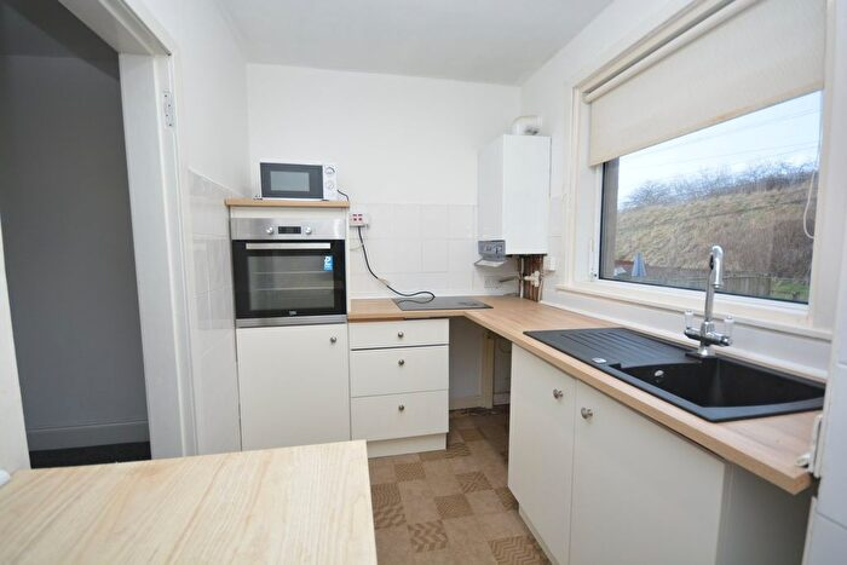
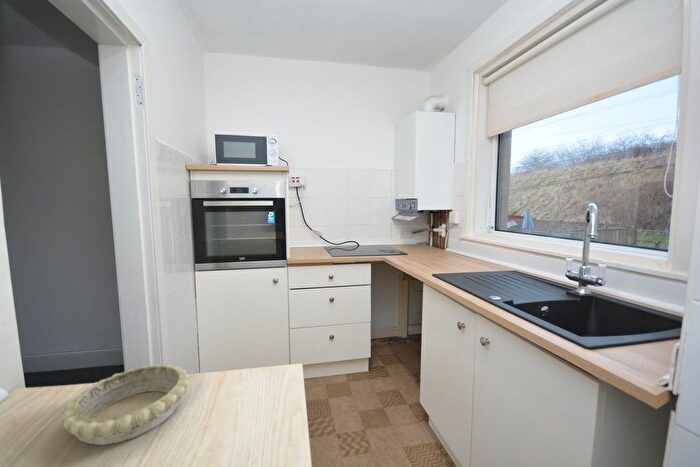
+ decorative bowl (131, 395)
